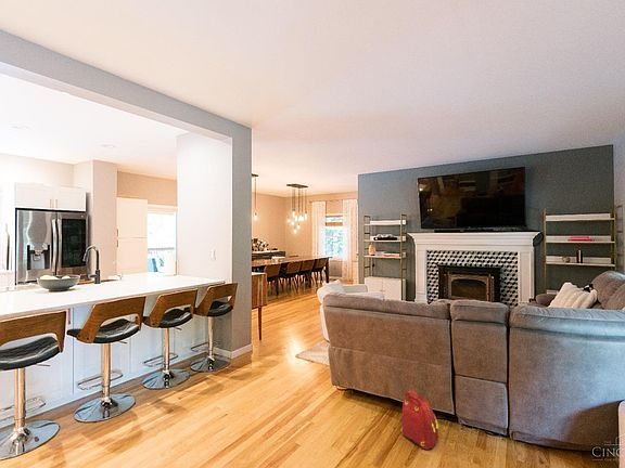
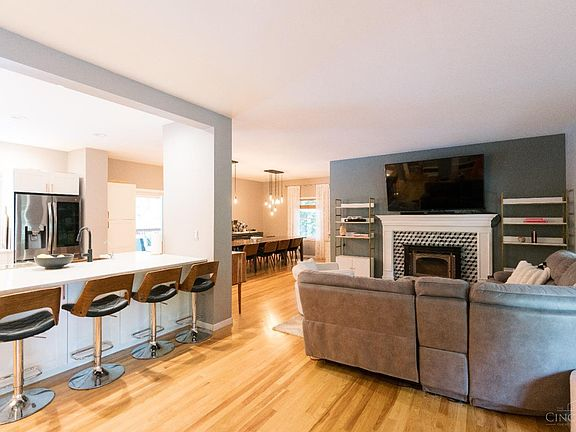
- backpack (419, 414)
